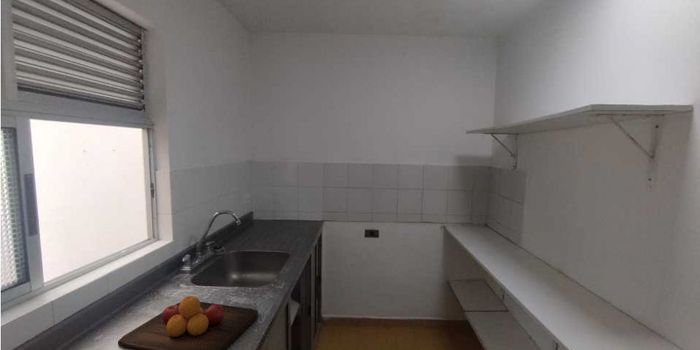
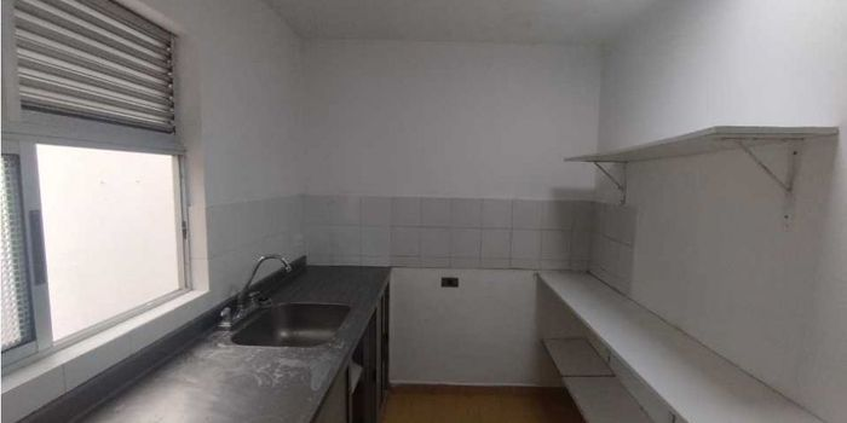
- chopping board (194, 310)
